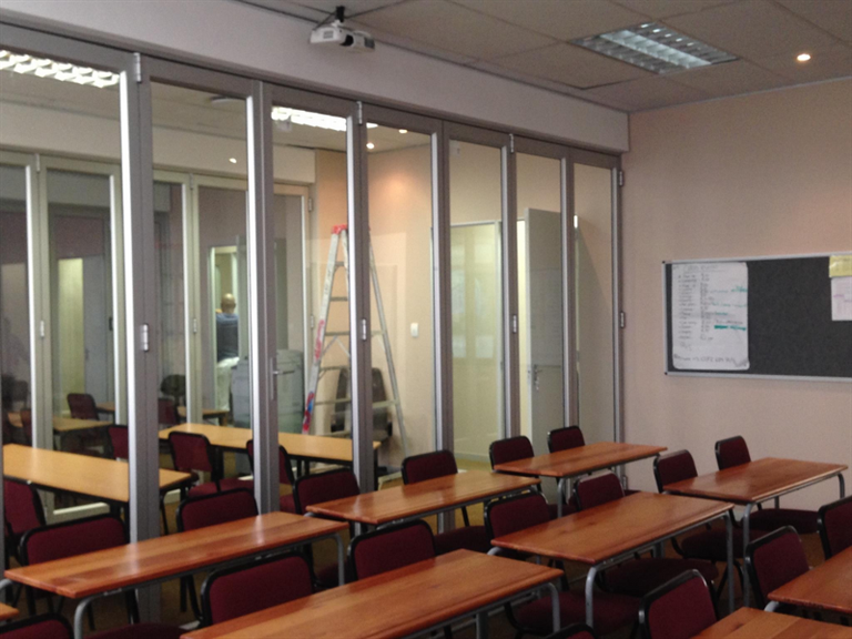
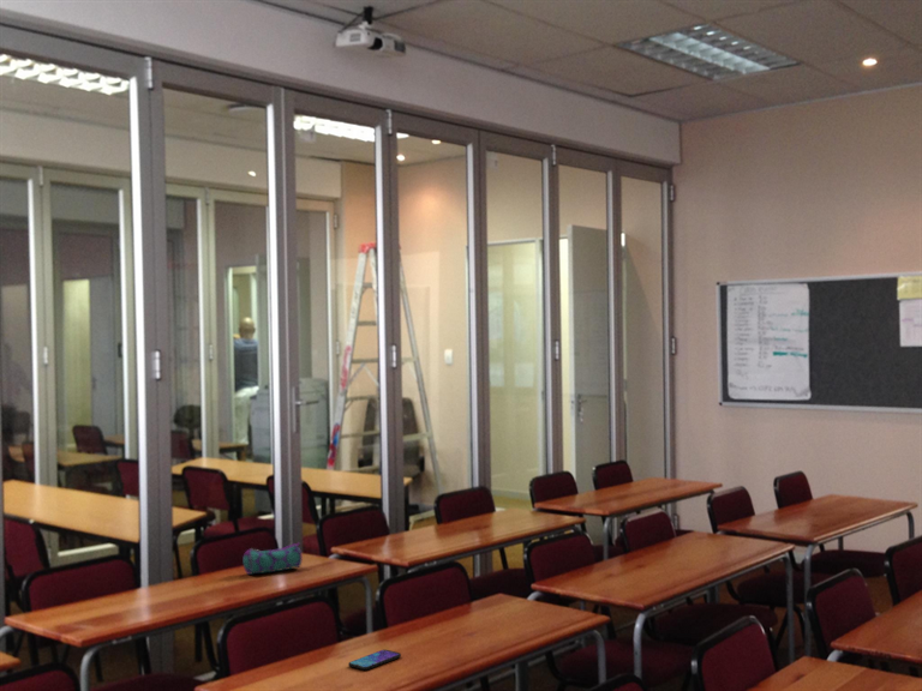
+ pencil case (273, 558)
+ smartphone (375, 659)
